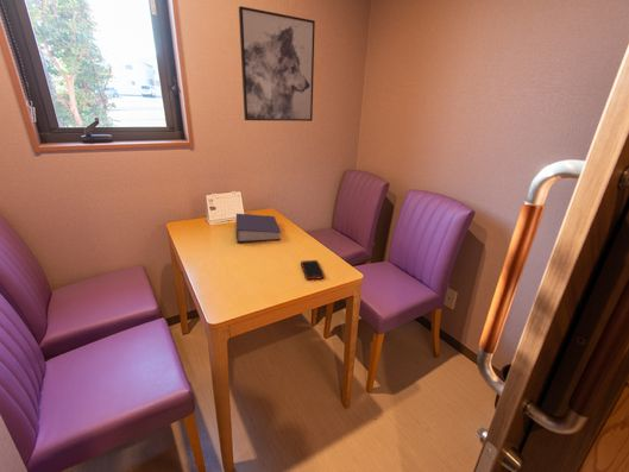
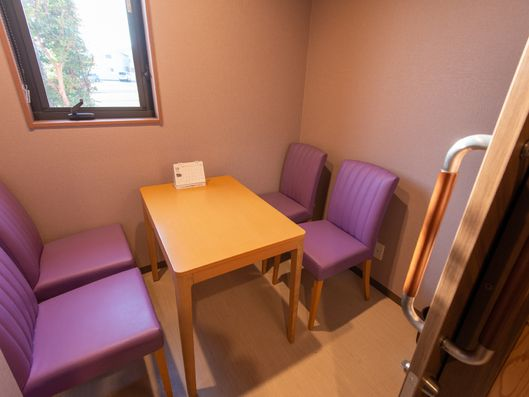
- wall art (279, 70)
- cell phone (312, 269)
- book (257, 226)
